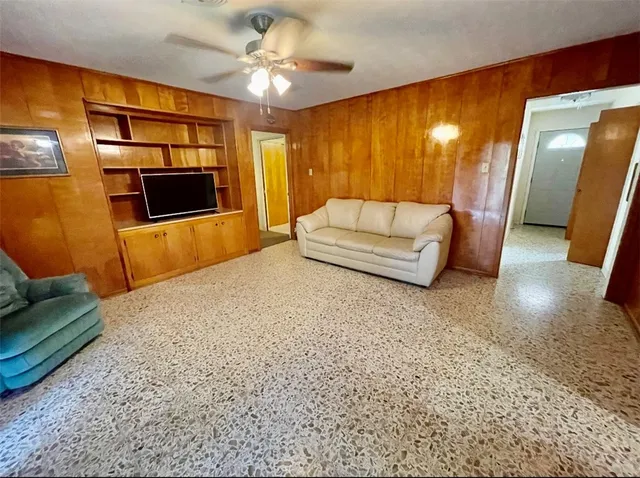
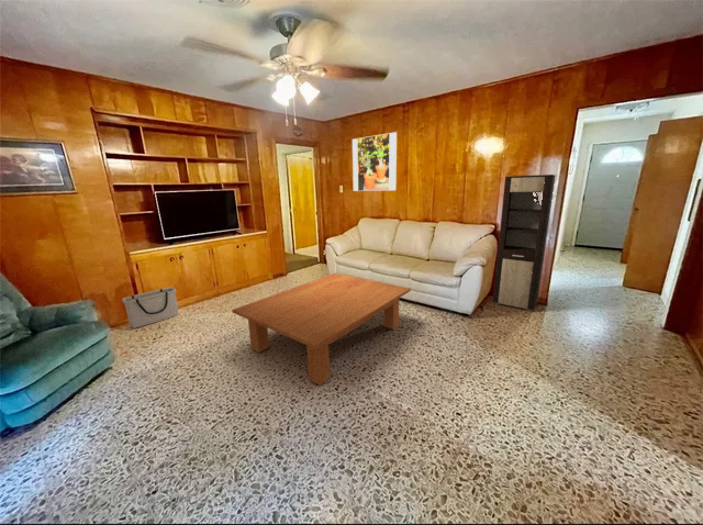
+ storage bin (152, 306)
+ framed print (373, 164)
+ cabinet (522, 243)
+ coffee table (328, 317)
